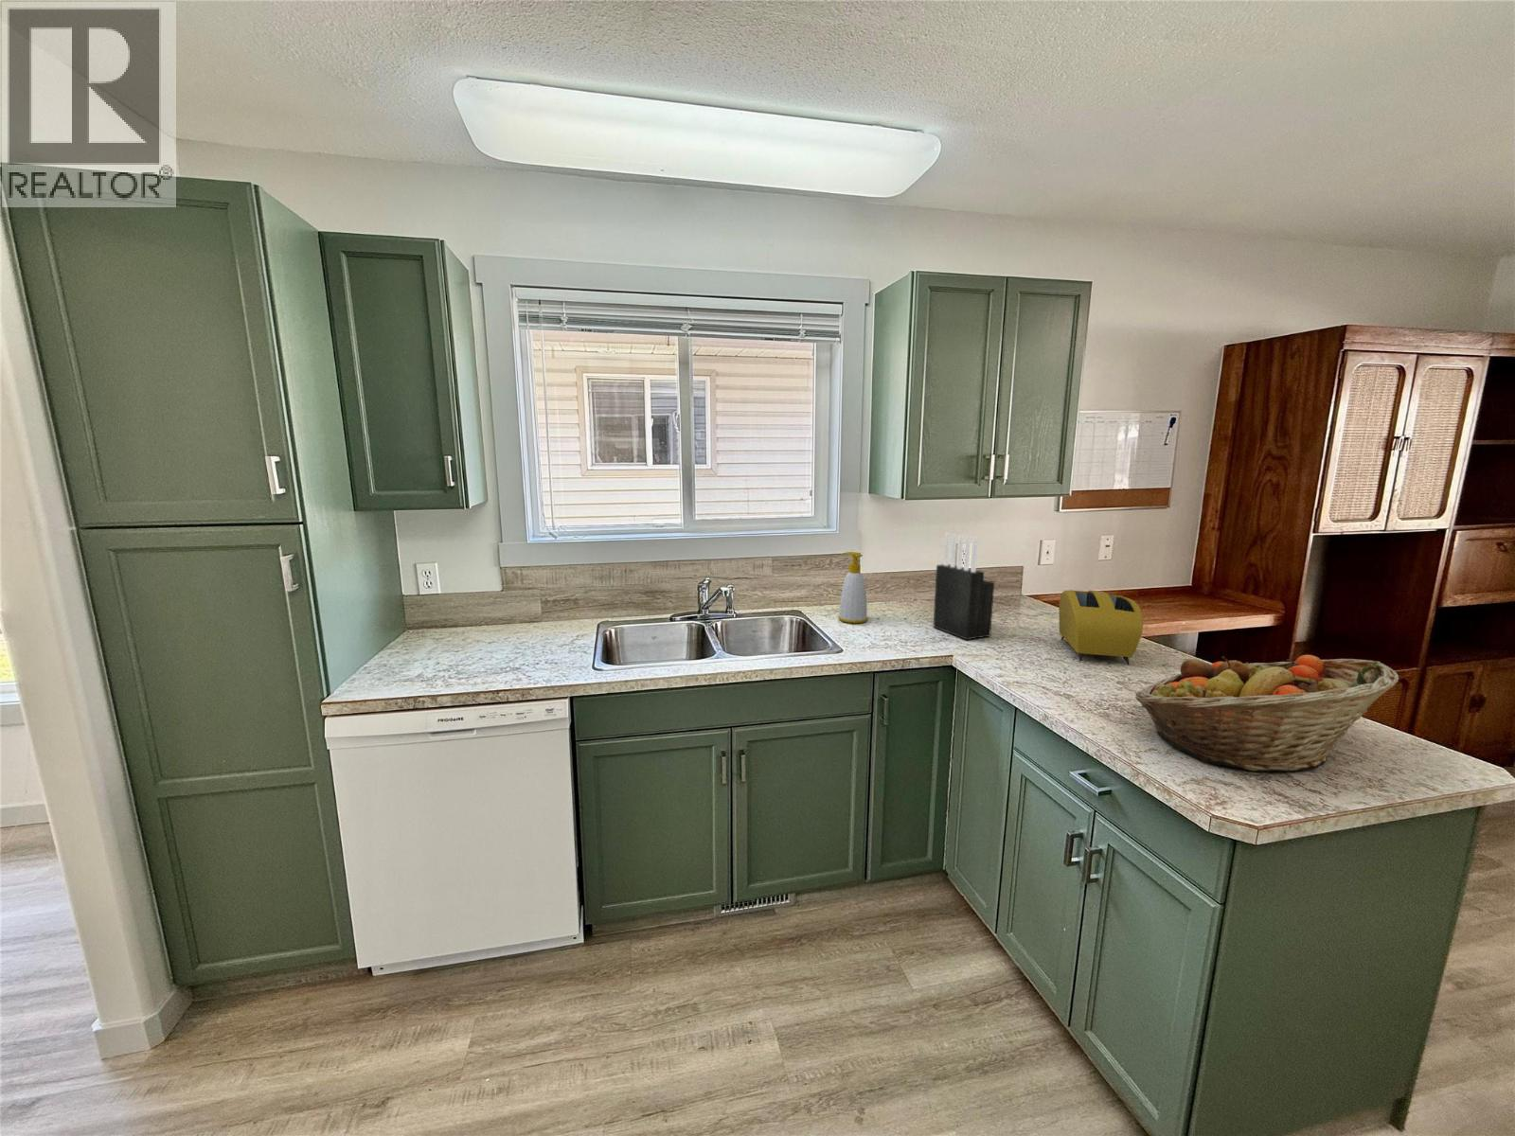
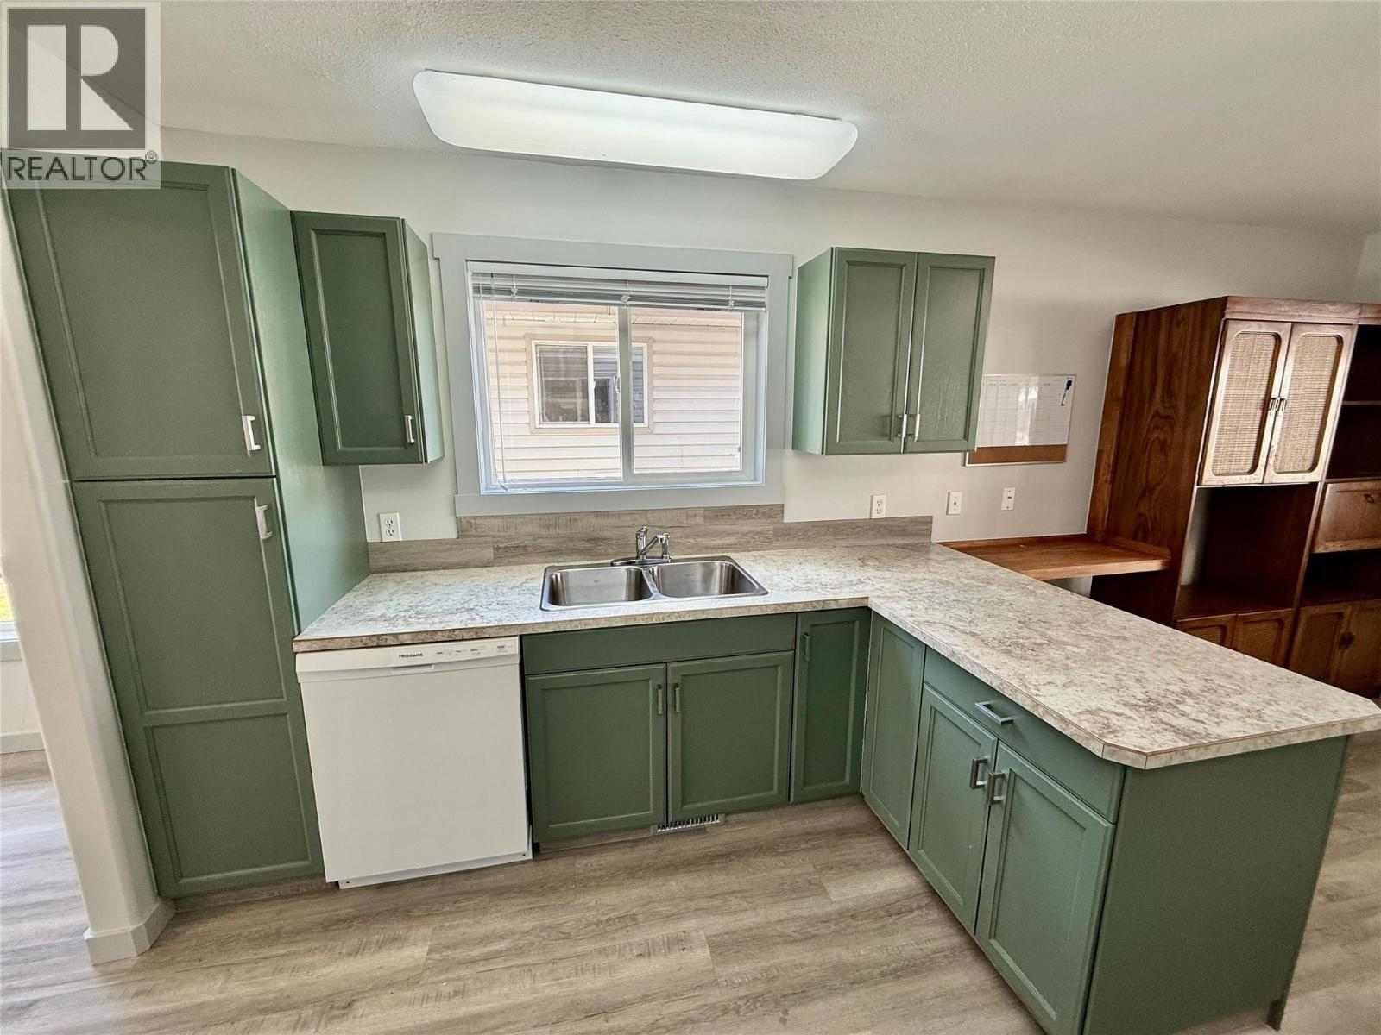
- soap bottle (853, 586)
- toaster (1096, 621)
- knife block (966, 584)
- fruit basket (1256, 698)
